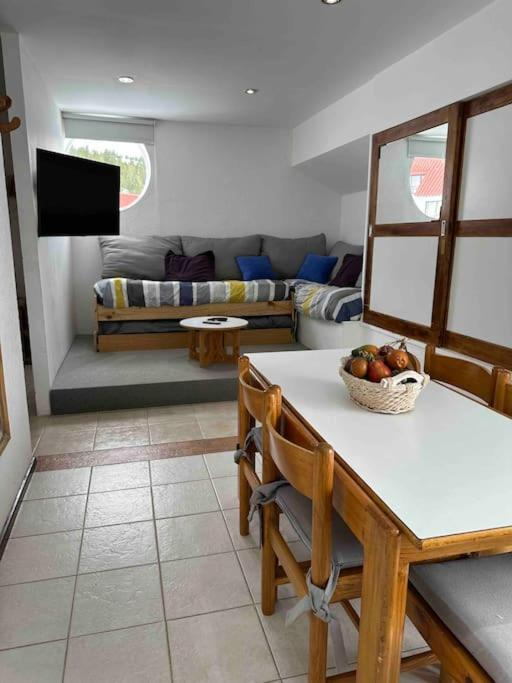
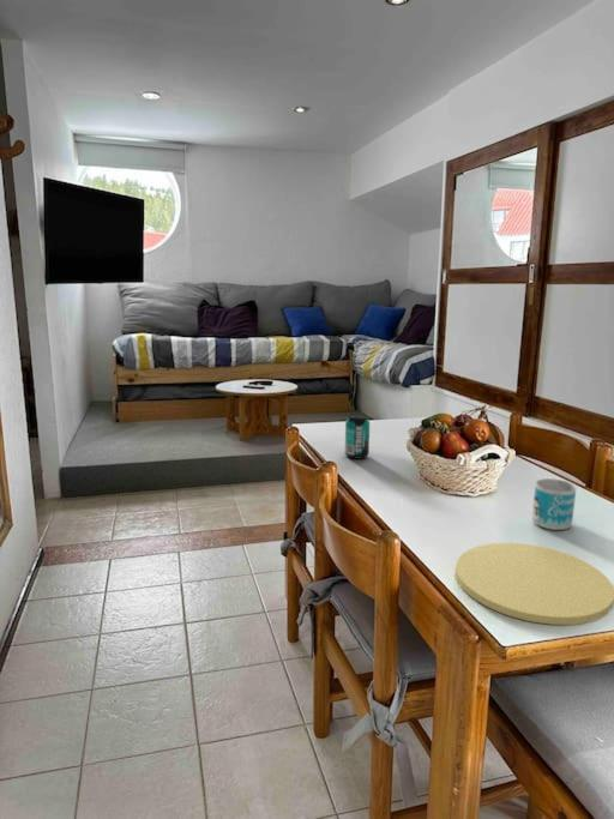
+ beverage can (356, 435)
+ mug (549, 500)
+ plate (537, 579)
